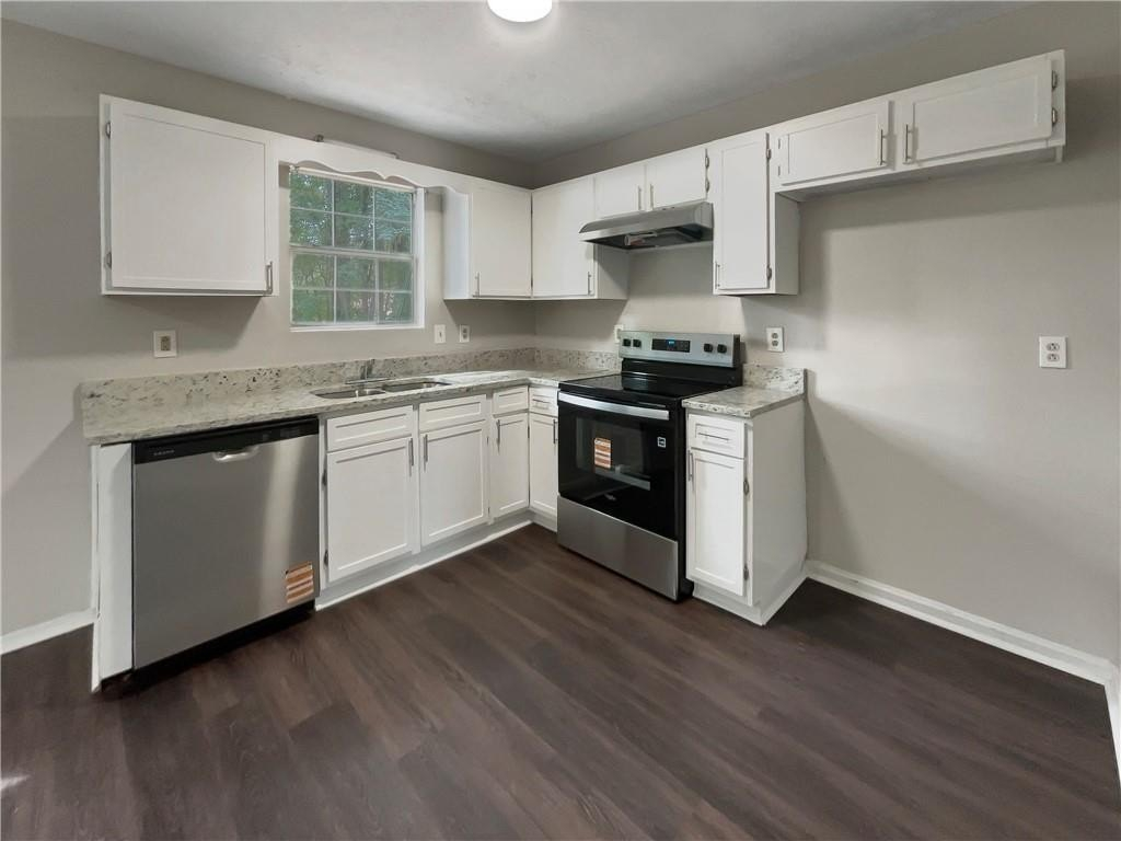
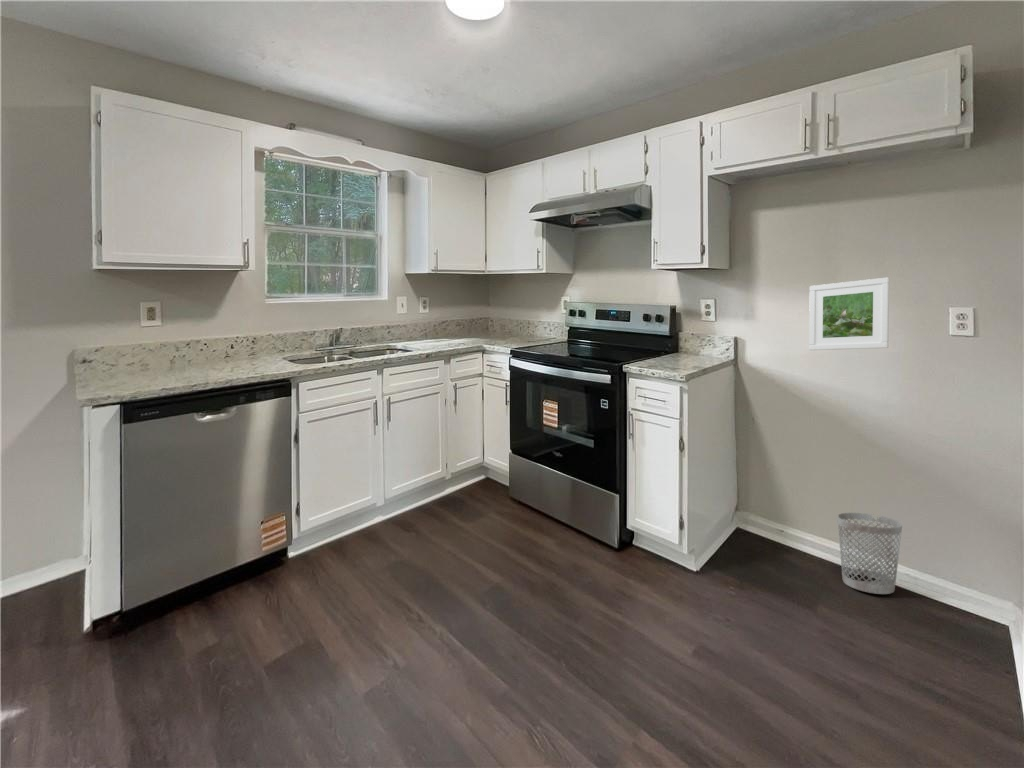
+ wastebasket (868, 552)
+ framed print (847, 315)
